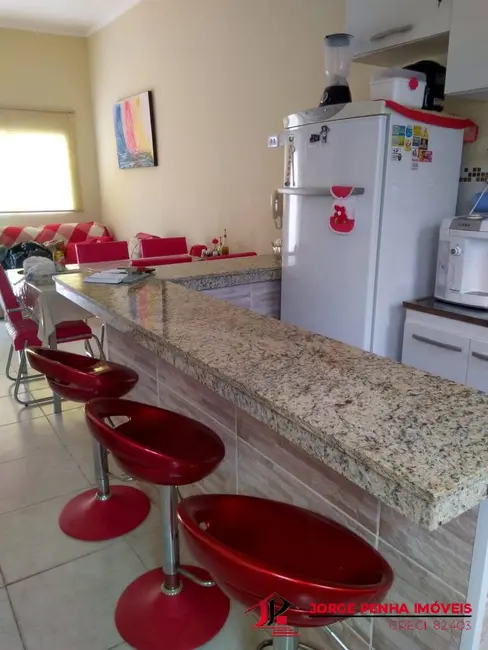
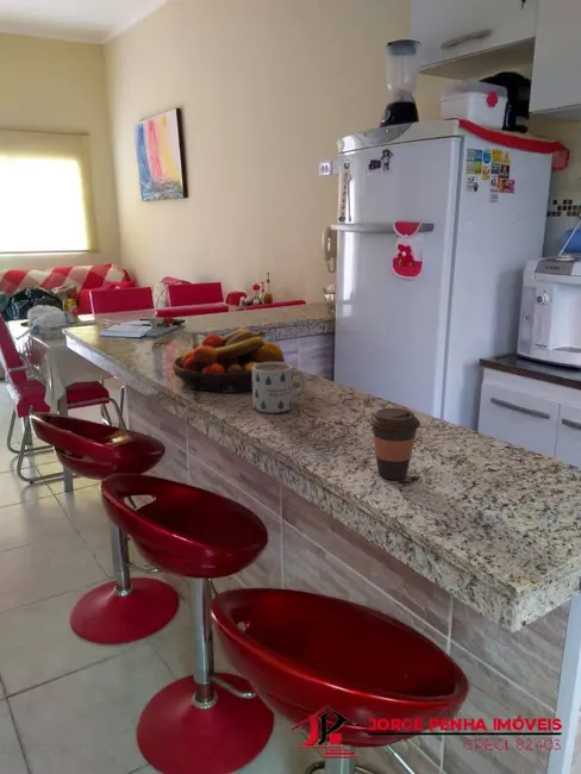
+ coffee cup (393, 444)
+ fruit bowl (227, 355)
+ mug (280, 386)
